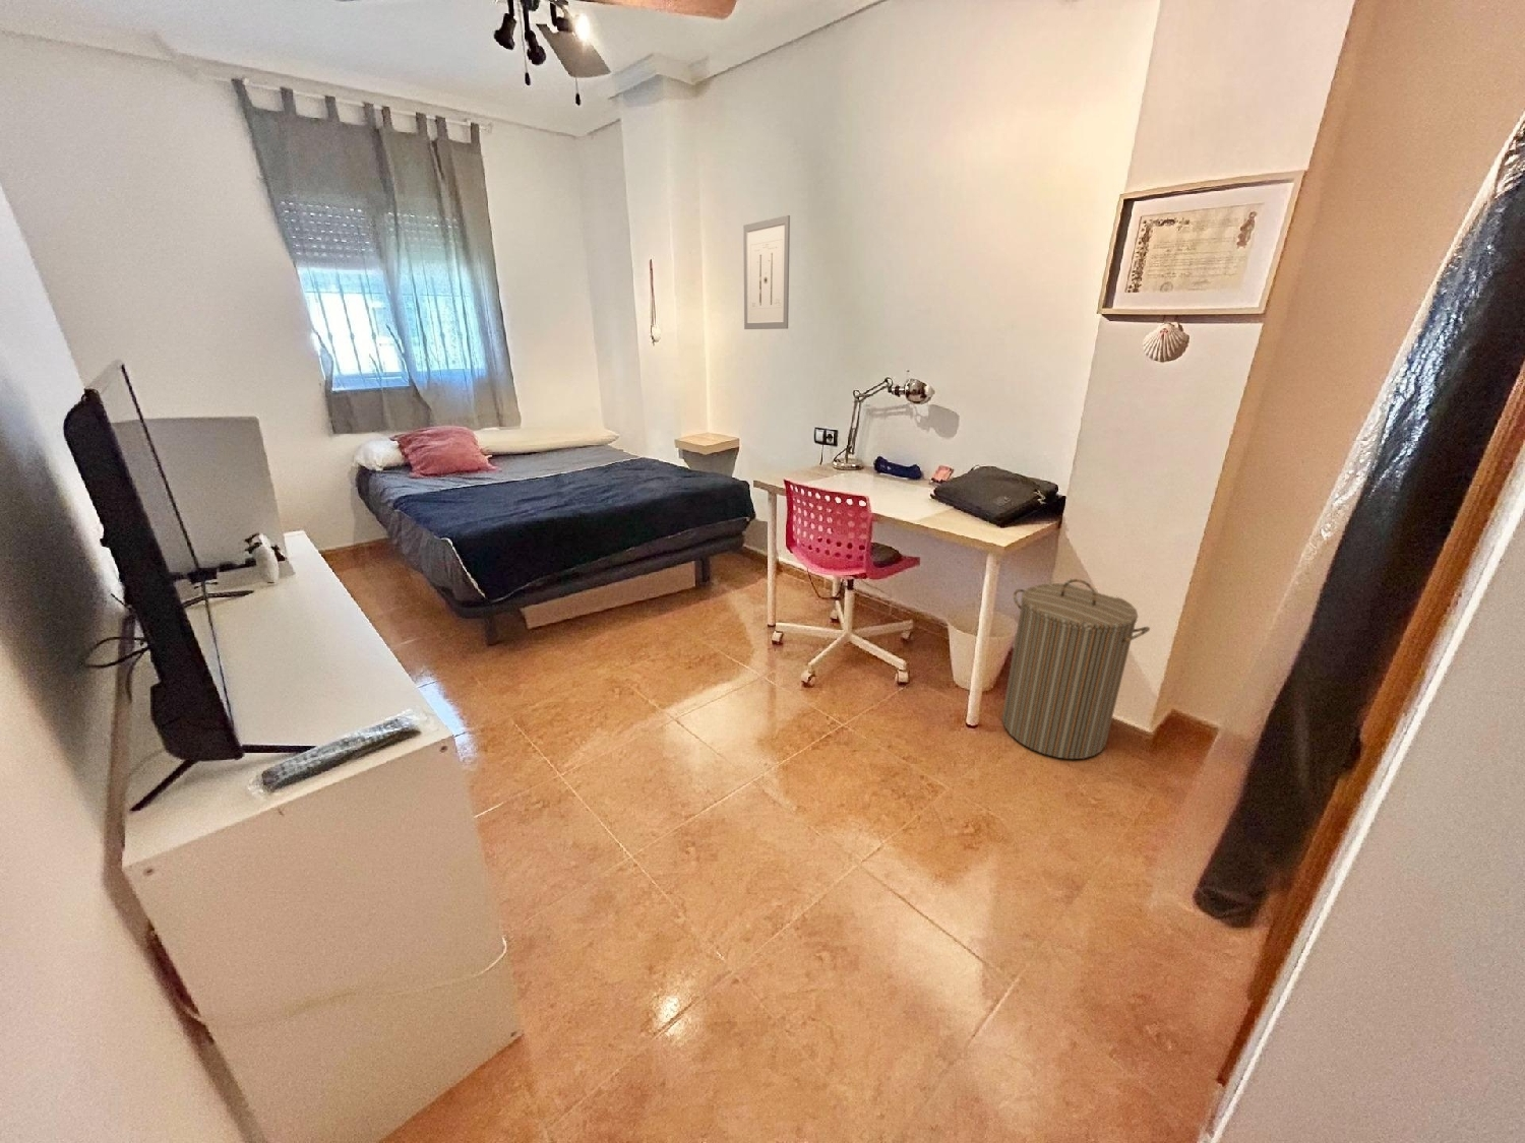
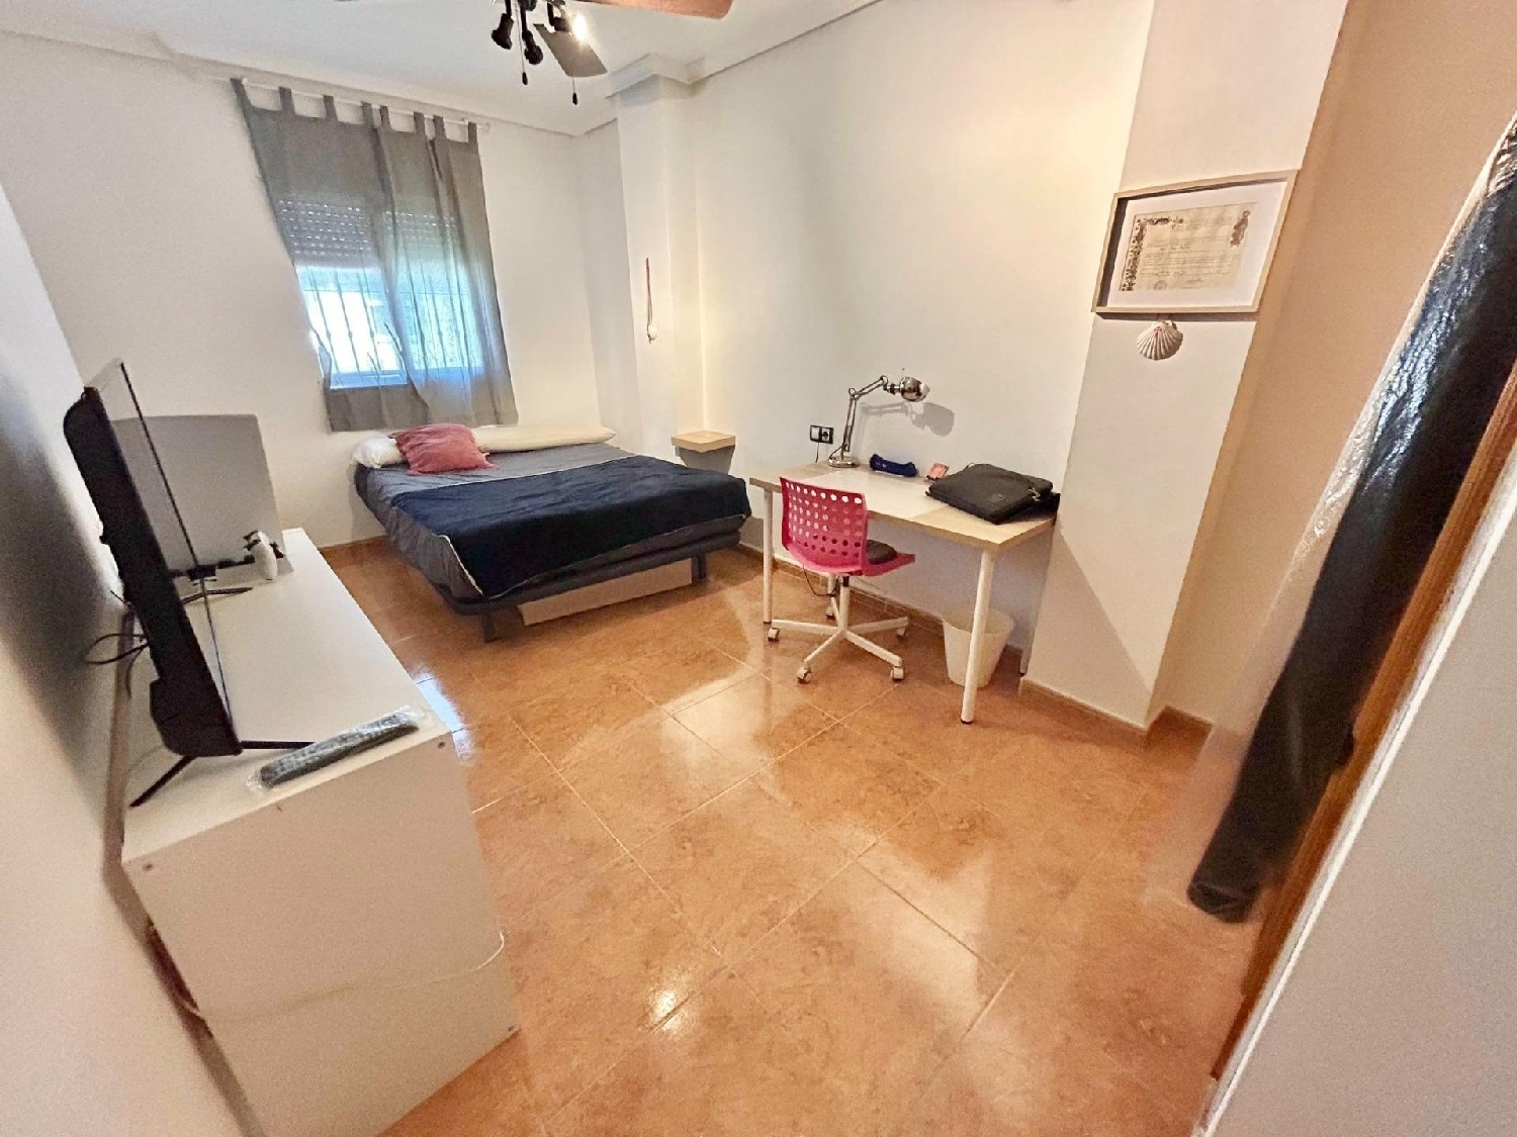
- wall art (766, 275)
- laundry hamper (1066, 658)
